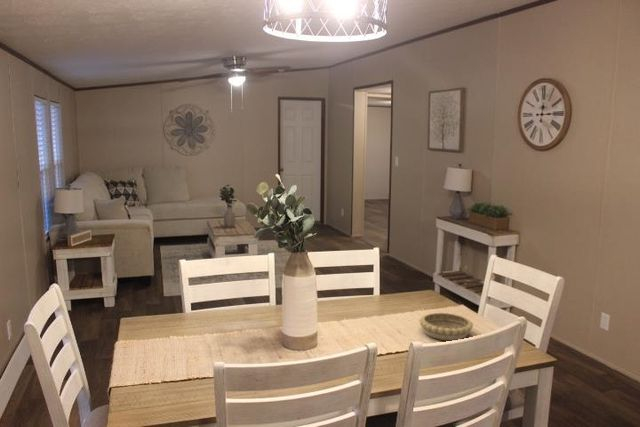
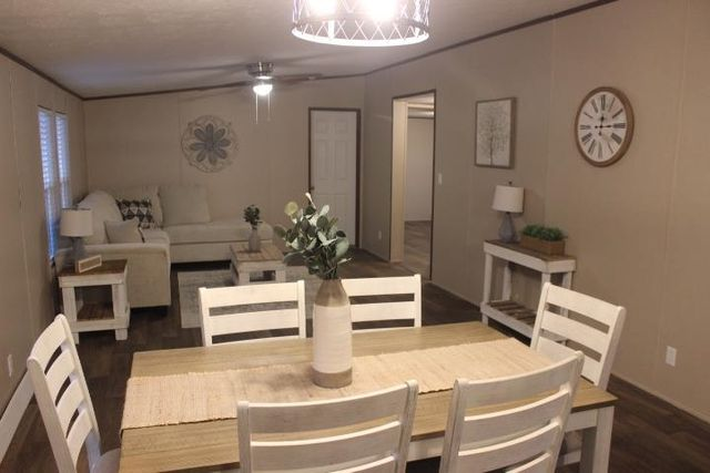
- decorative bowl (445, 326)
